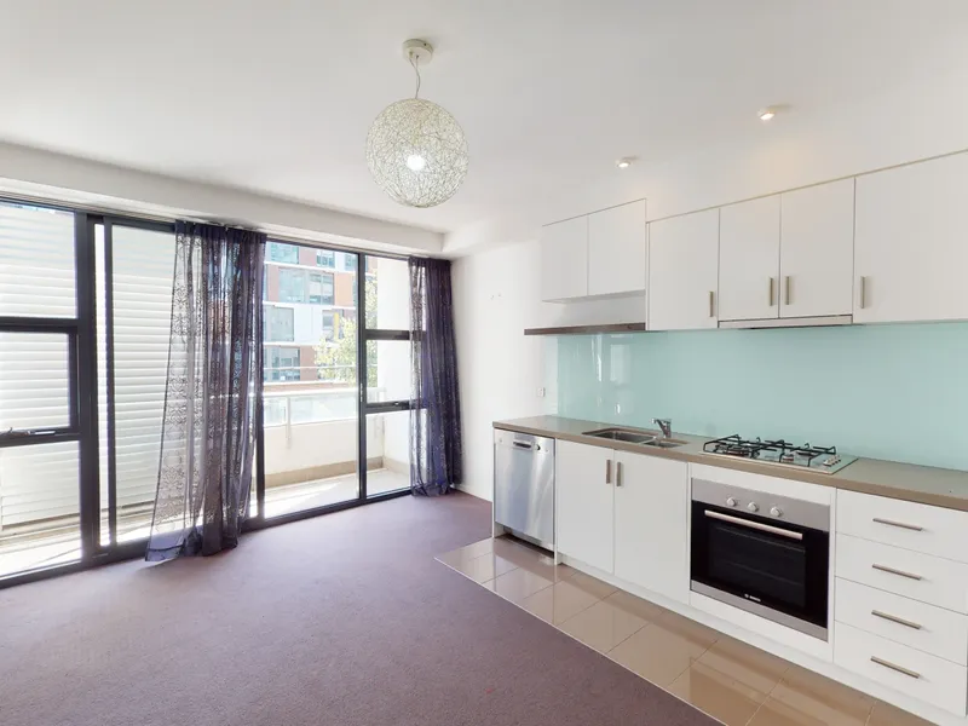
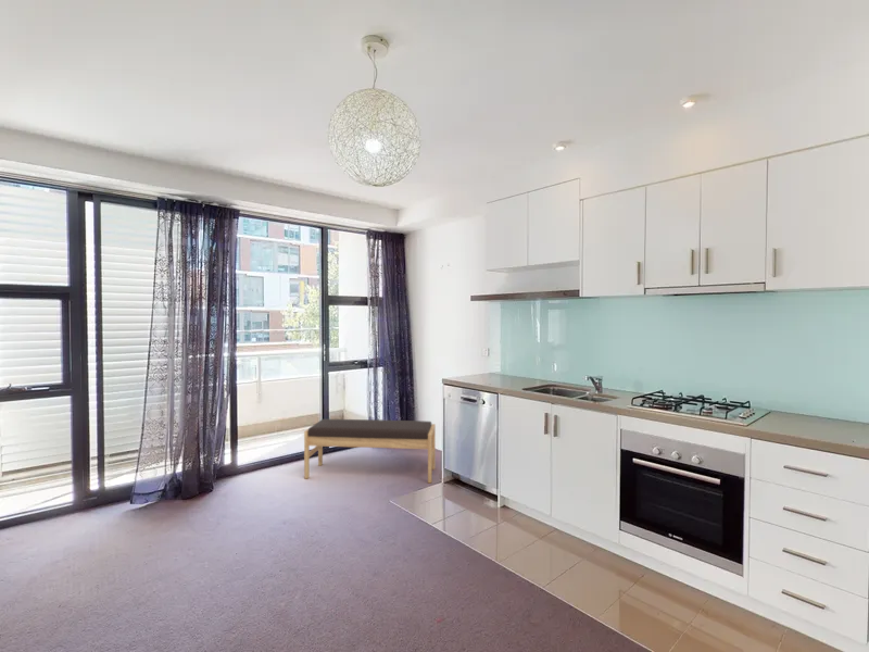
+ bench (371, 447)
